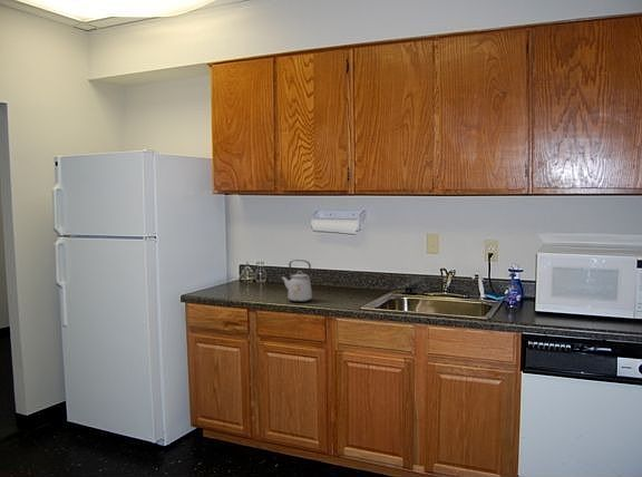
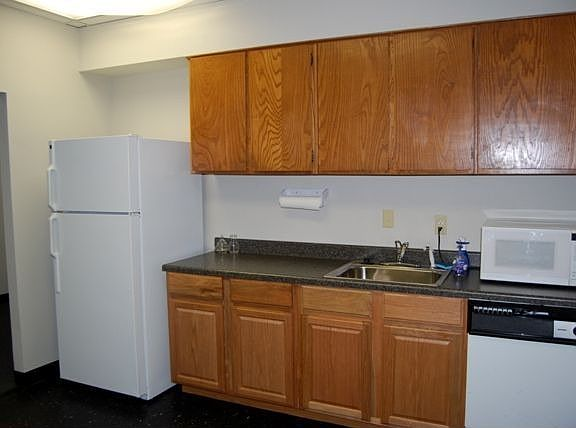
- kettle (295, 280)
